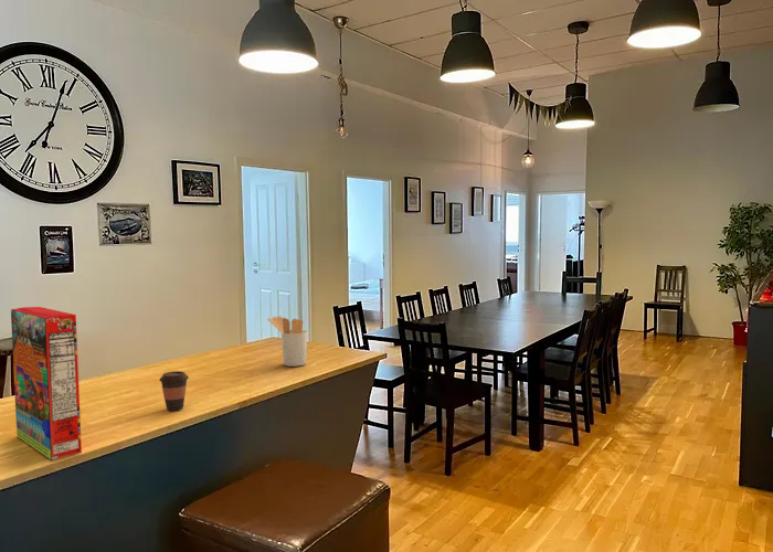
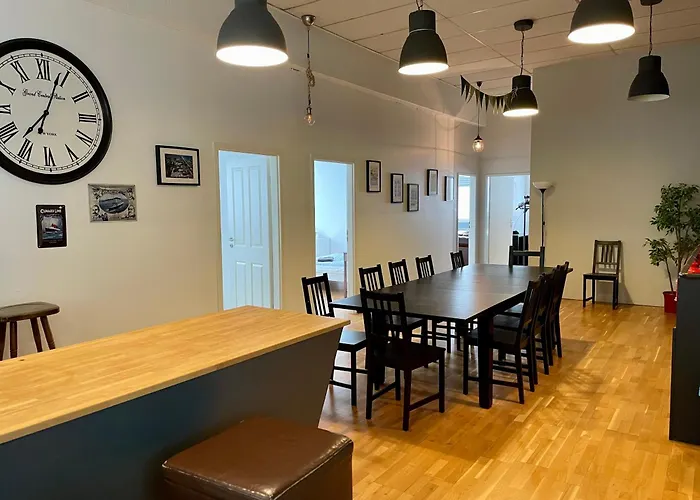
- coffee cup (174, 391)
- utensil holder (288, 339)
- cereal box (44, 378)
